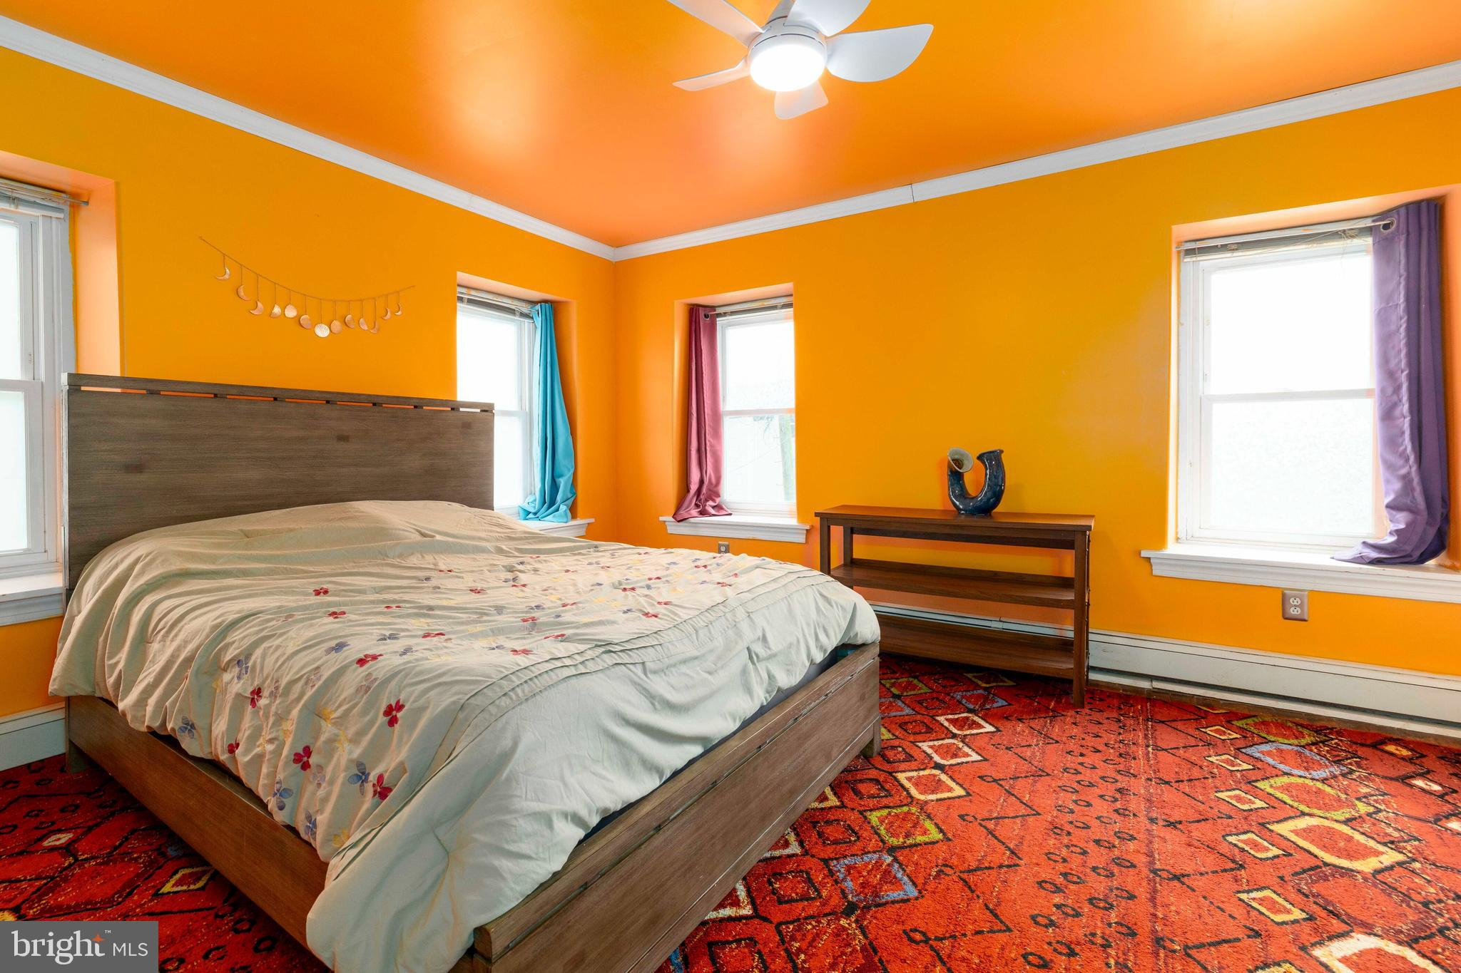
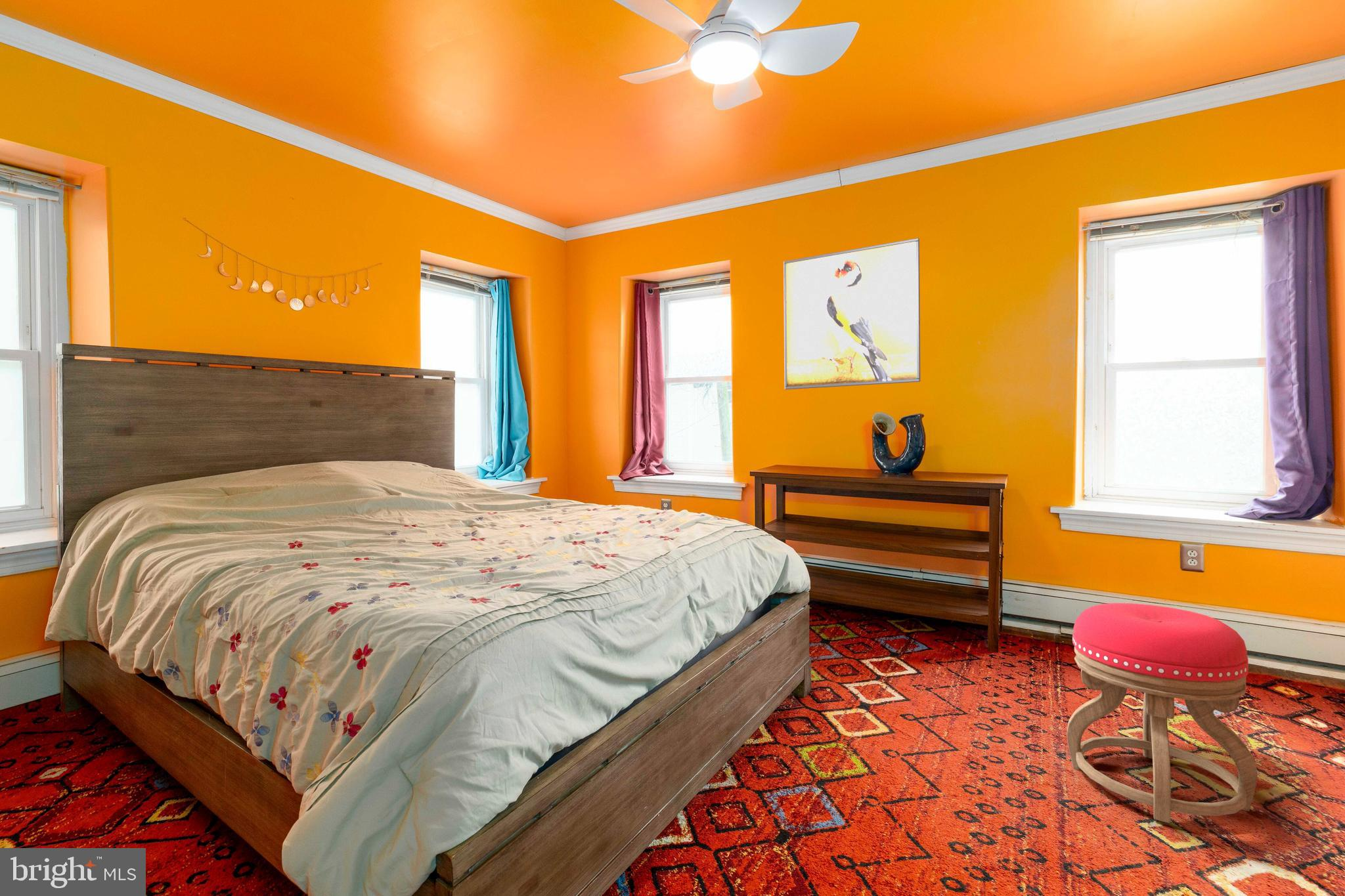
+ stool (1155, 700)
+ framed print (848, 318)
